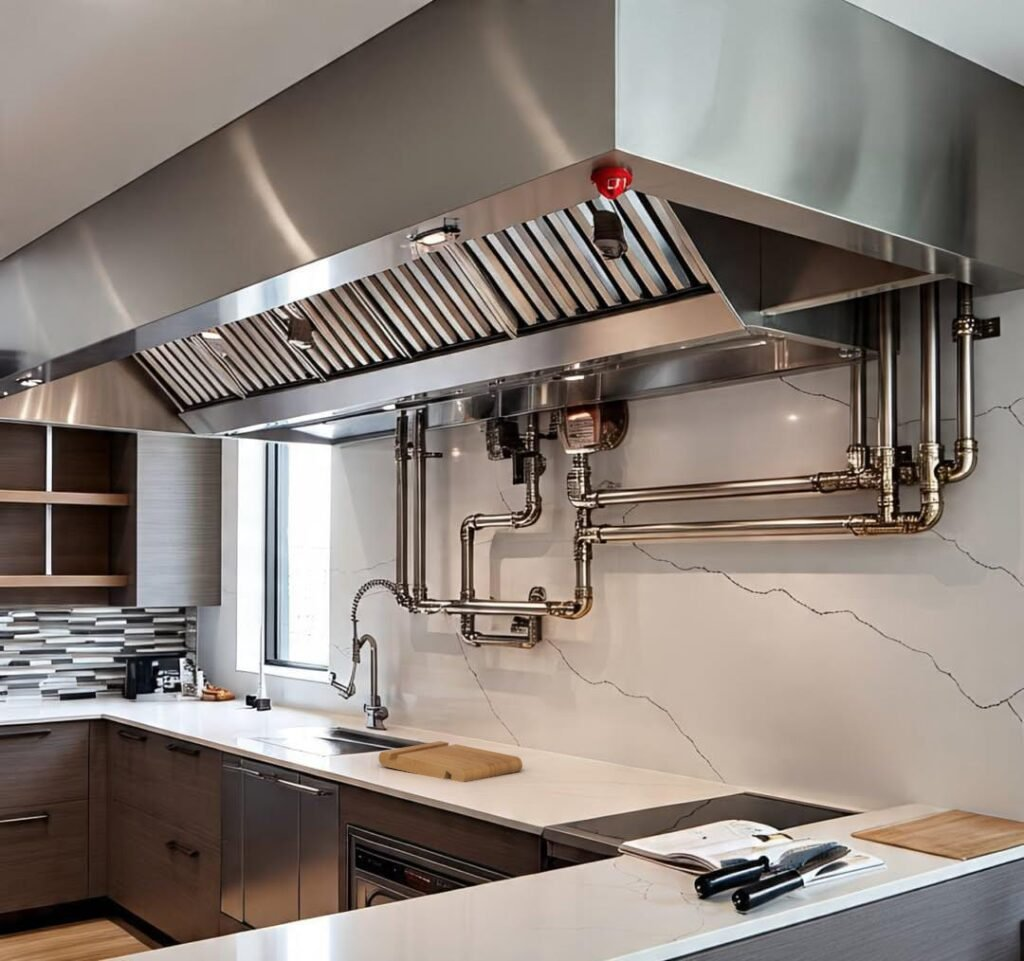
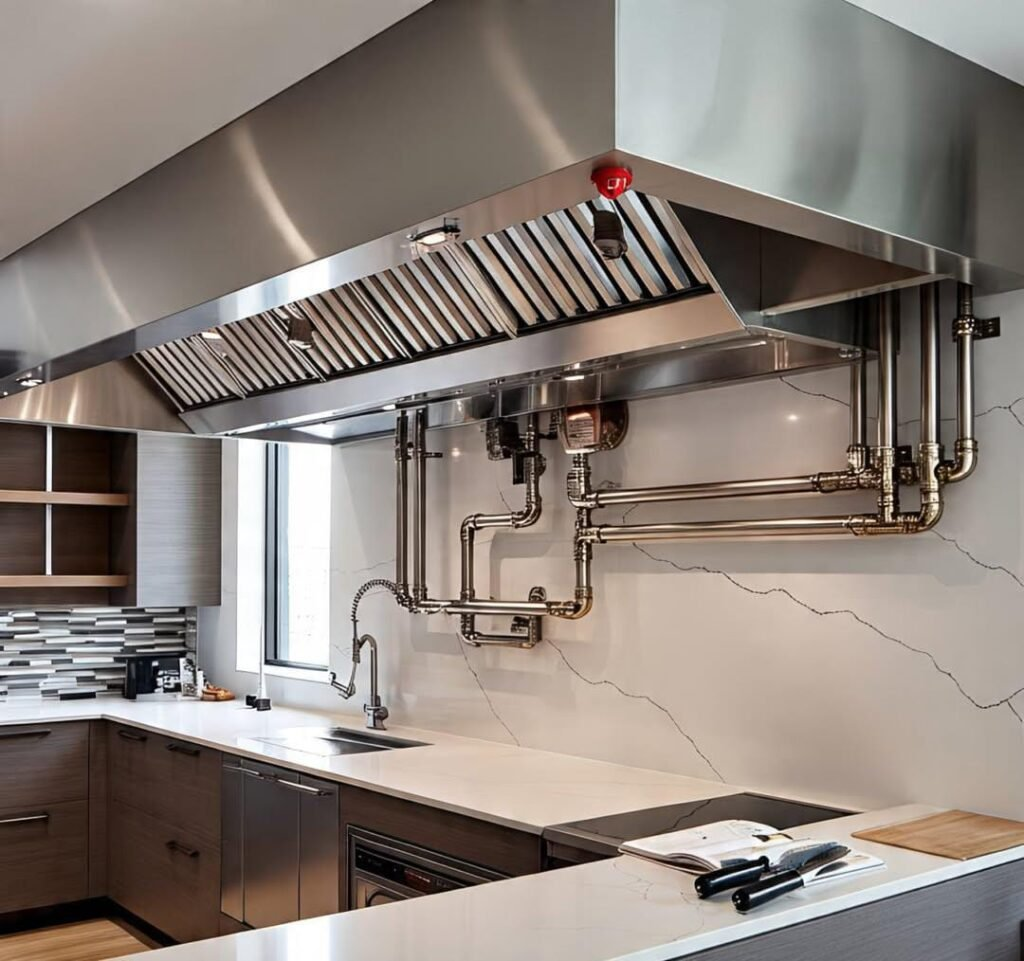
- cutting board (449, 761)
